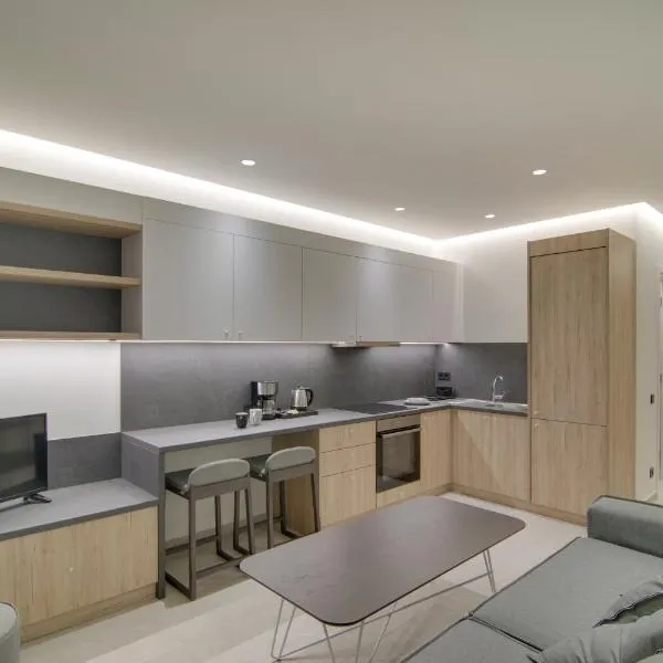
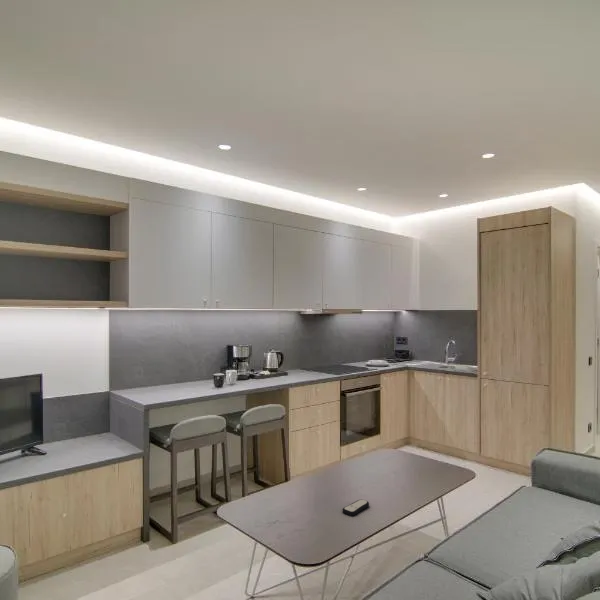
+ remote control (356, 506)
